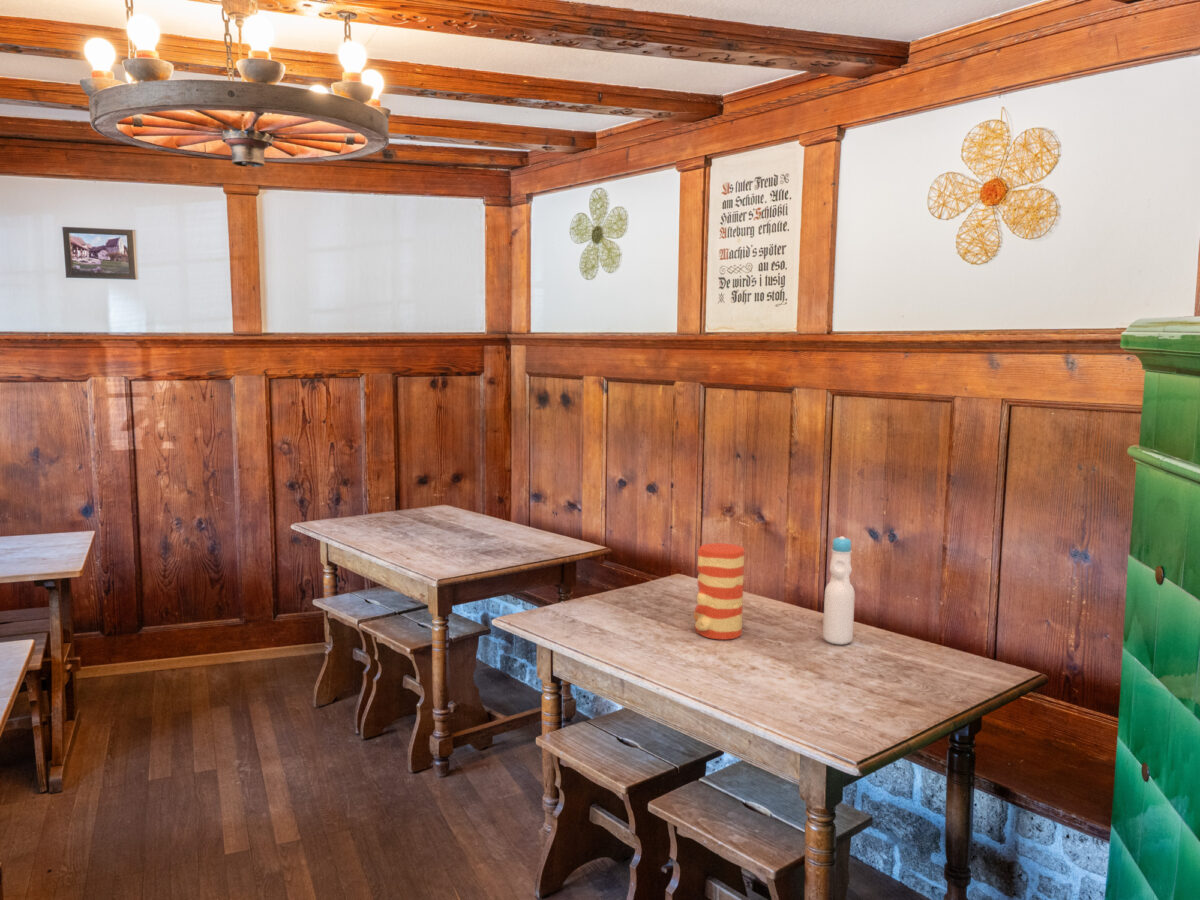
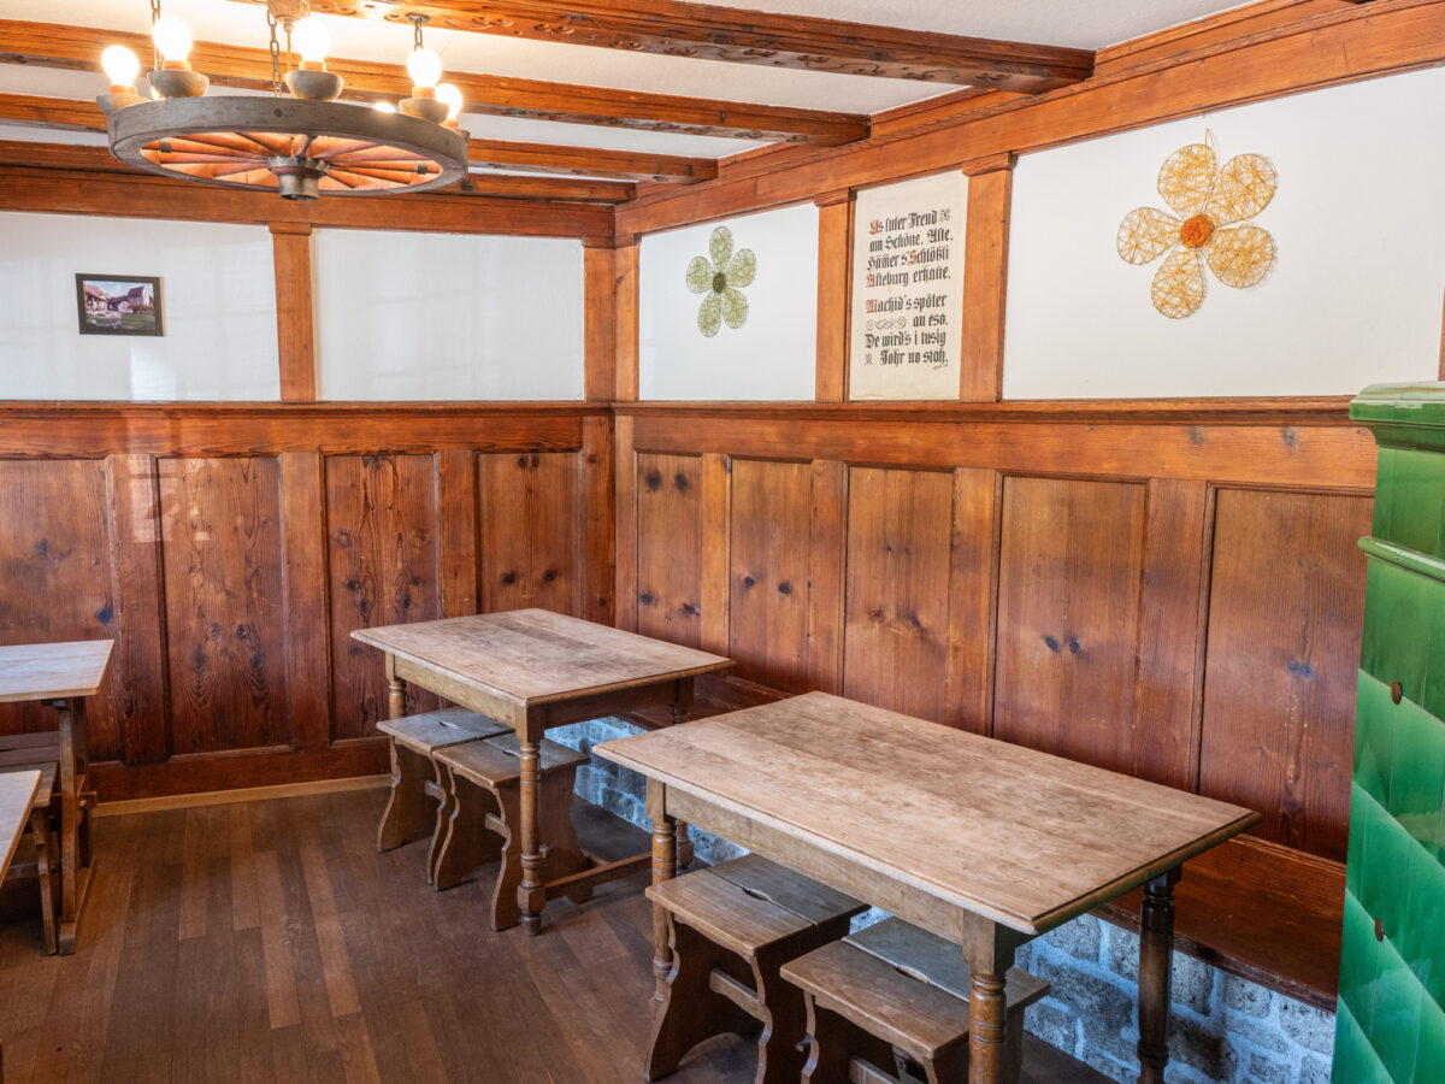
- bottle (839, 589)
- vase (717, 589)
